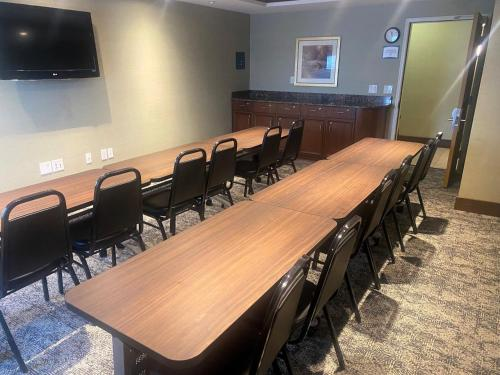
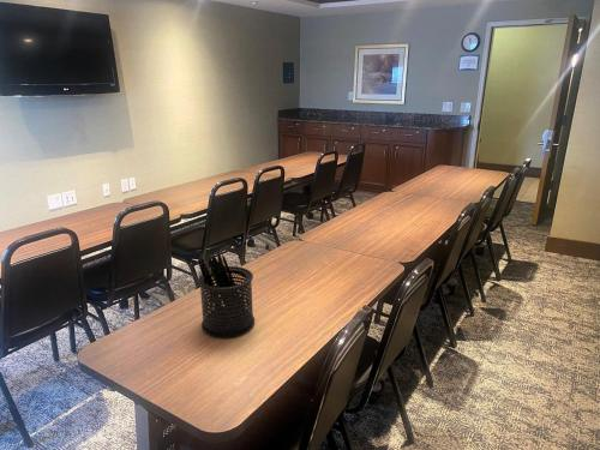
+ pen holder (226, 288)
